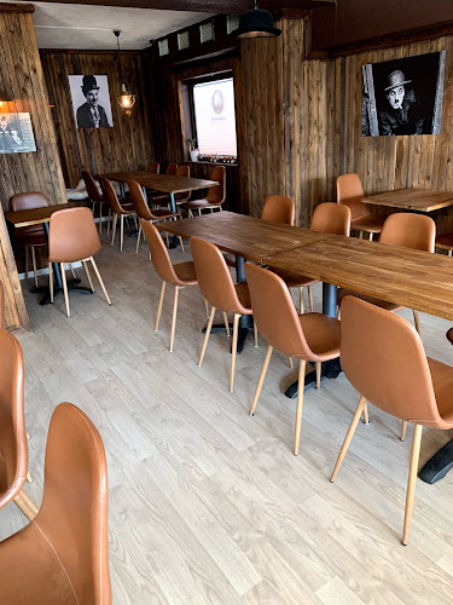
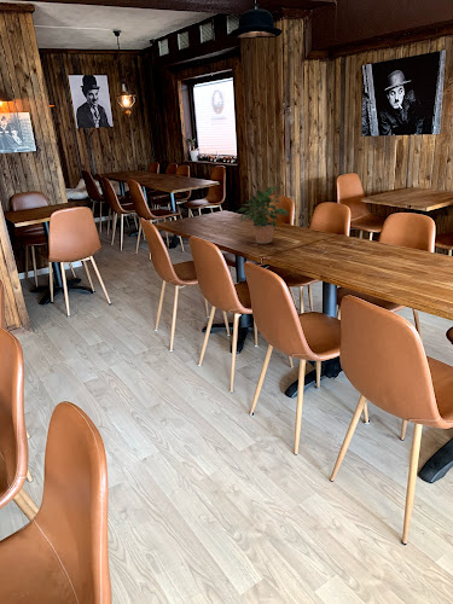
+ potted plant (261, 213)
